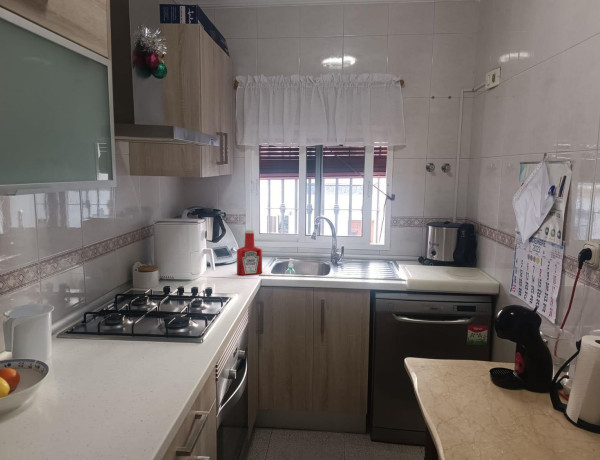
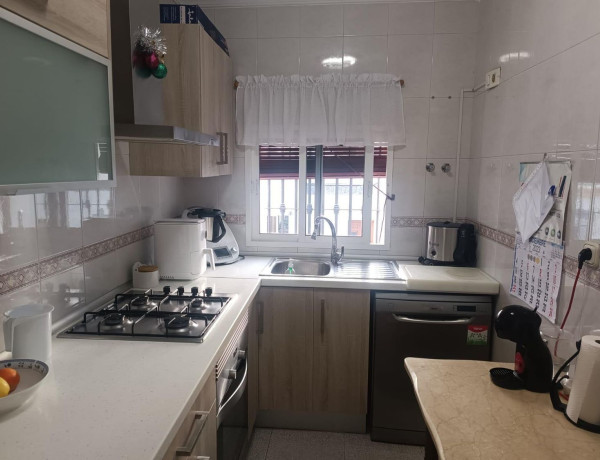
- soap bottle (249, 251)
